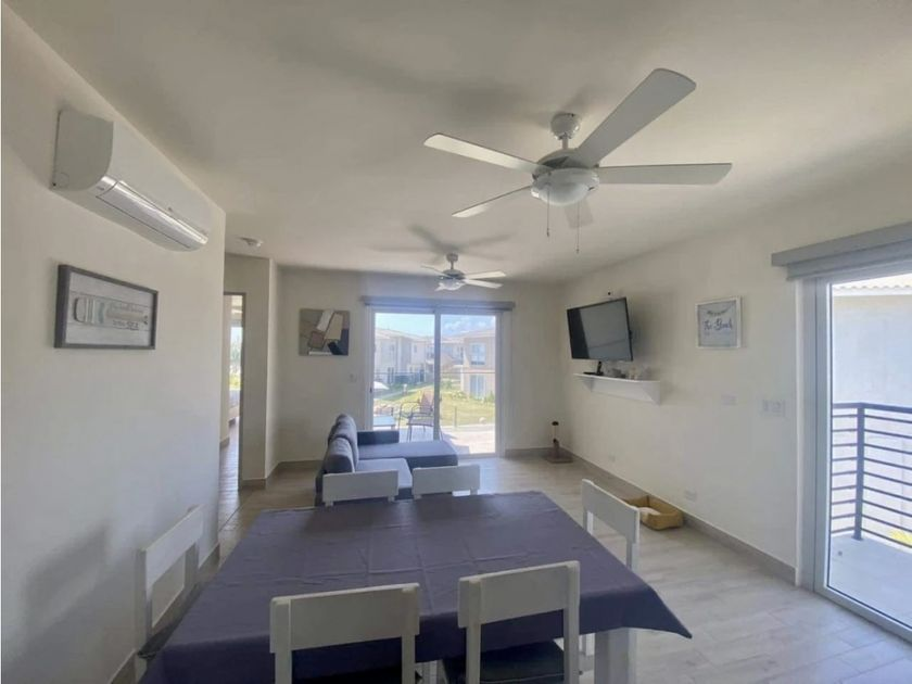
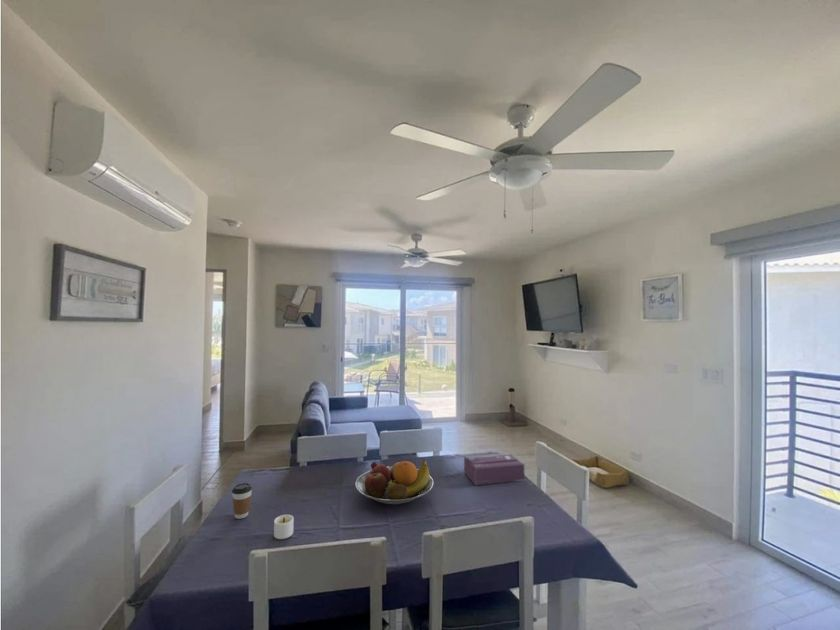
+ candle (288, 524)
+ fruit bowl (394, 478)
+ tissue box (493, 468)
+ coffee cup (241, 500)
